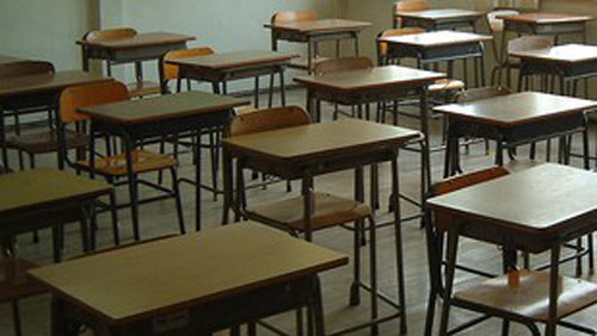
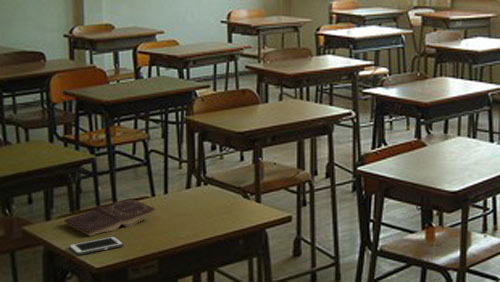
+ cell phone (96, 245)
+ book (109, 216)
